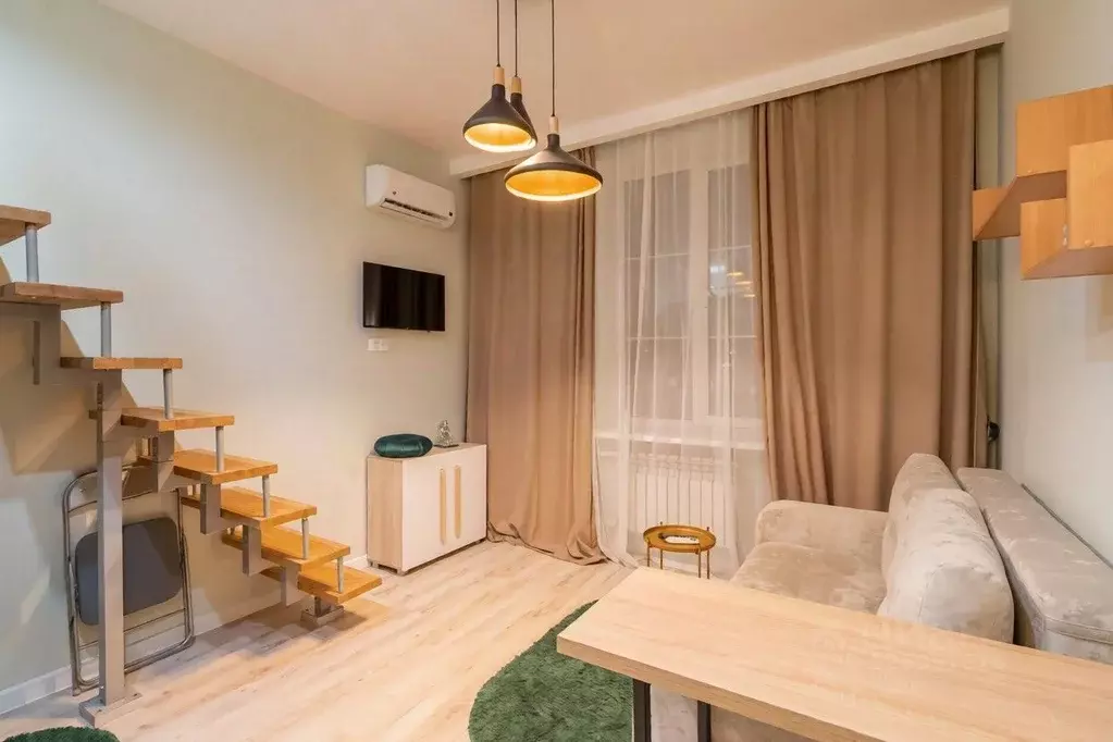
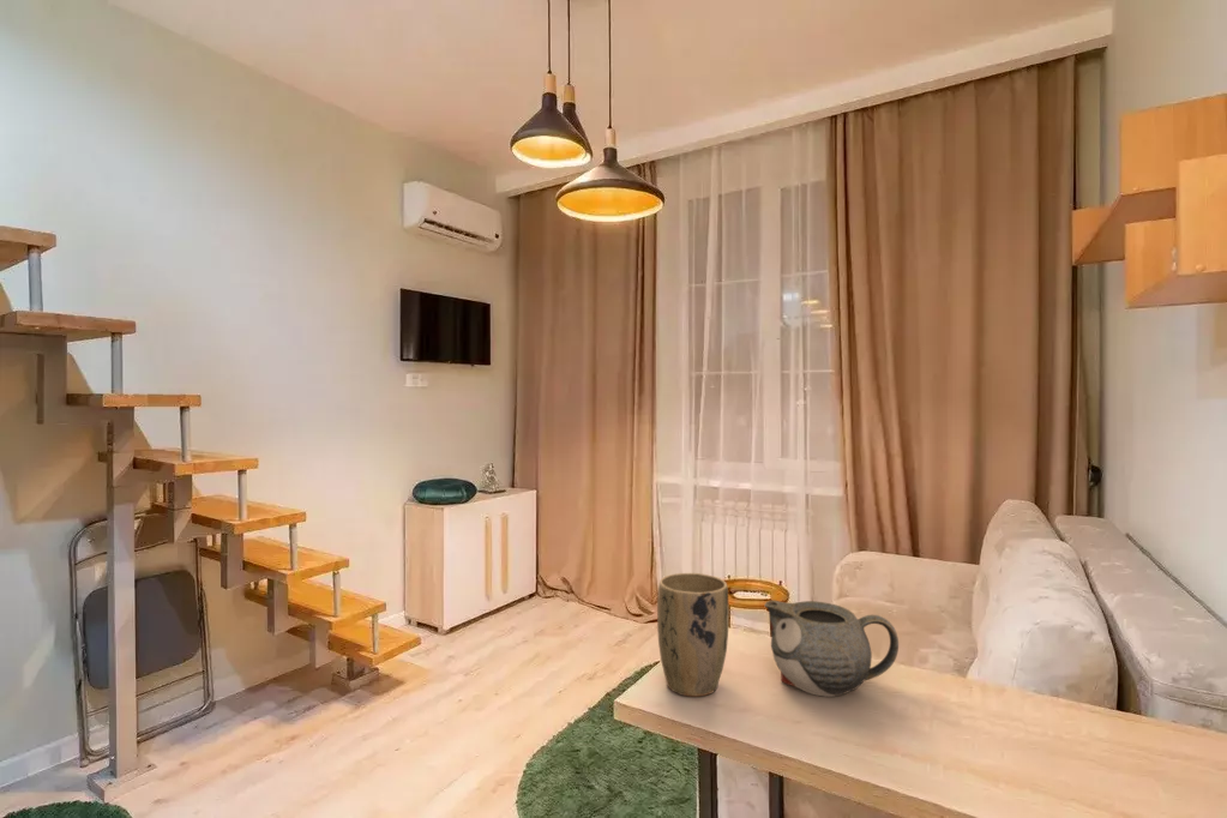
+ plant pot (692, 633)
+ teapot (829, 644)
